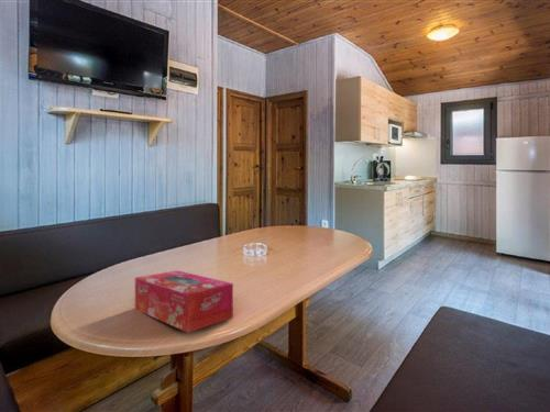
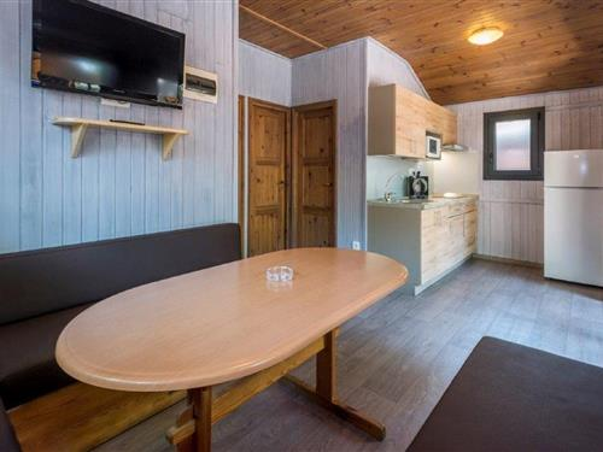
- tissue box (182, 297)
